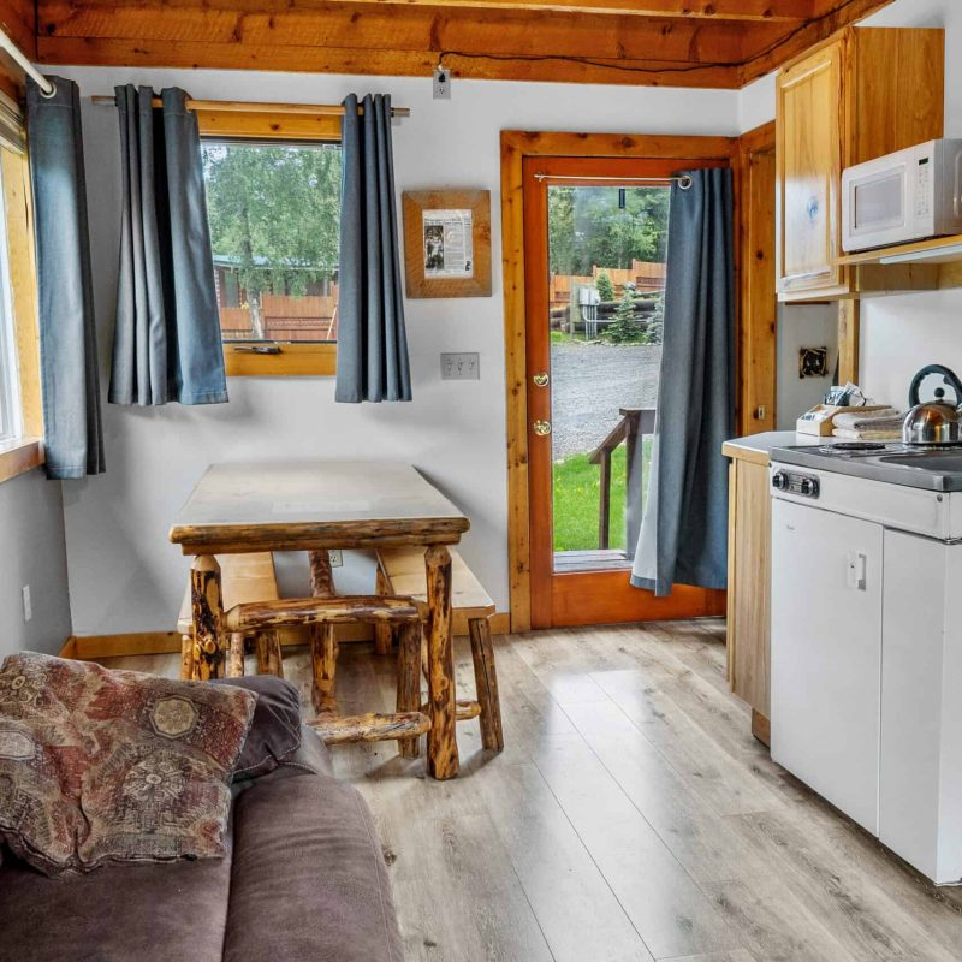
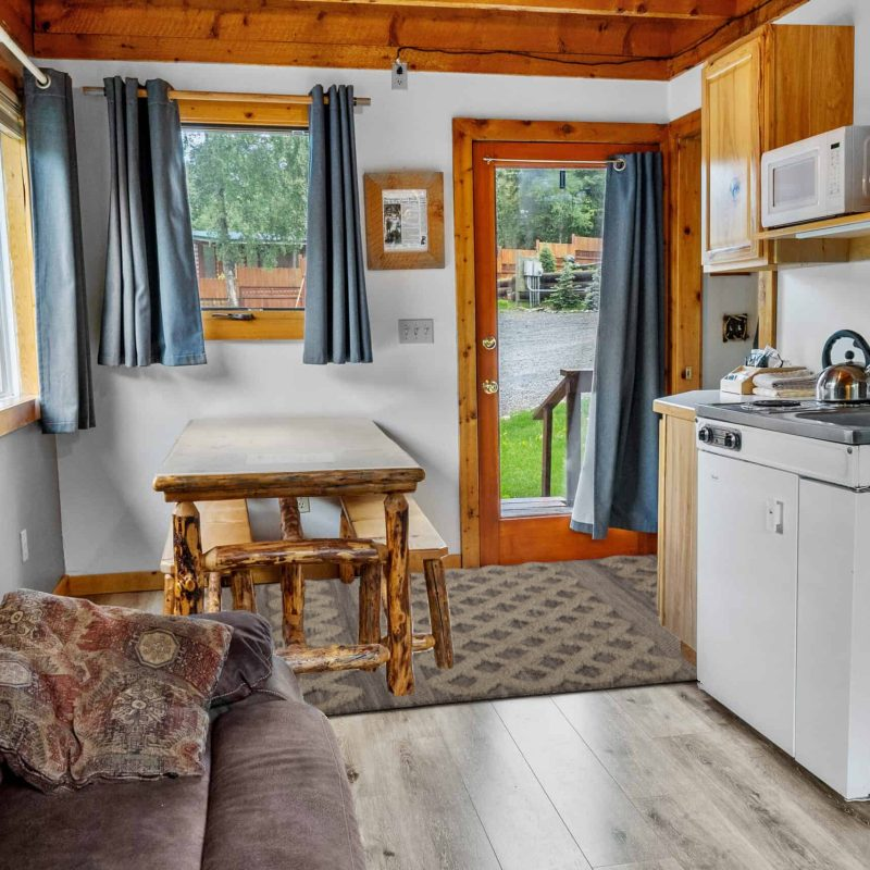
+ rug (499, 618)
